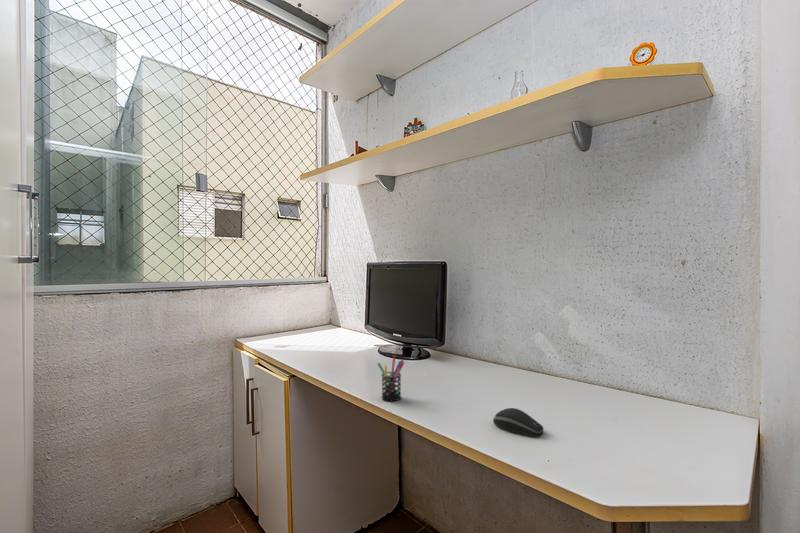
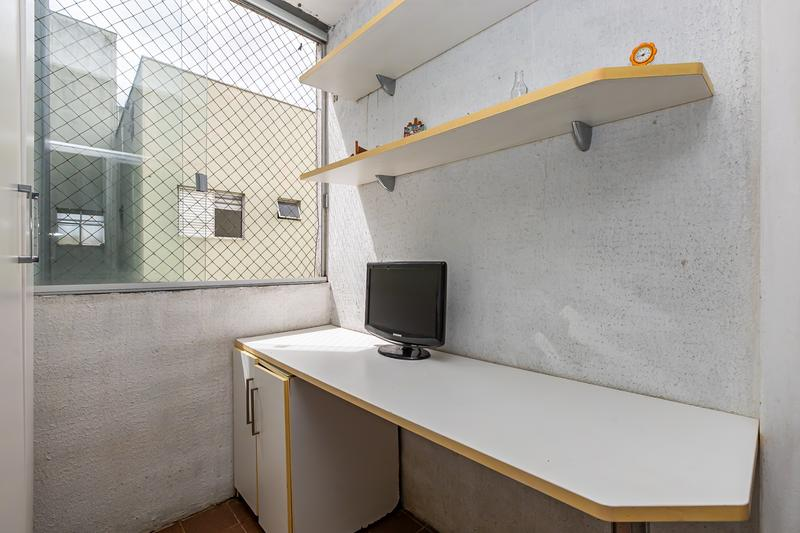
- pen holder (389, 377)
- computer mouse (517, 419)
